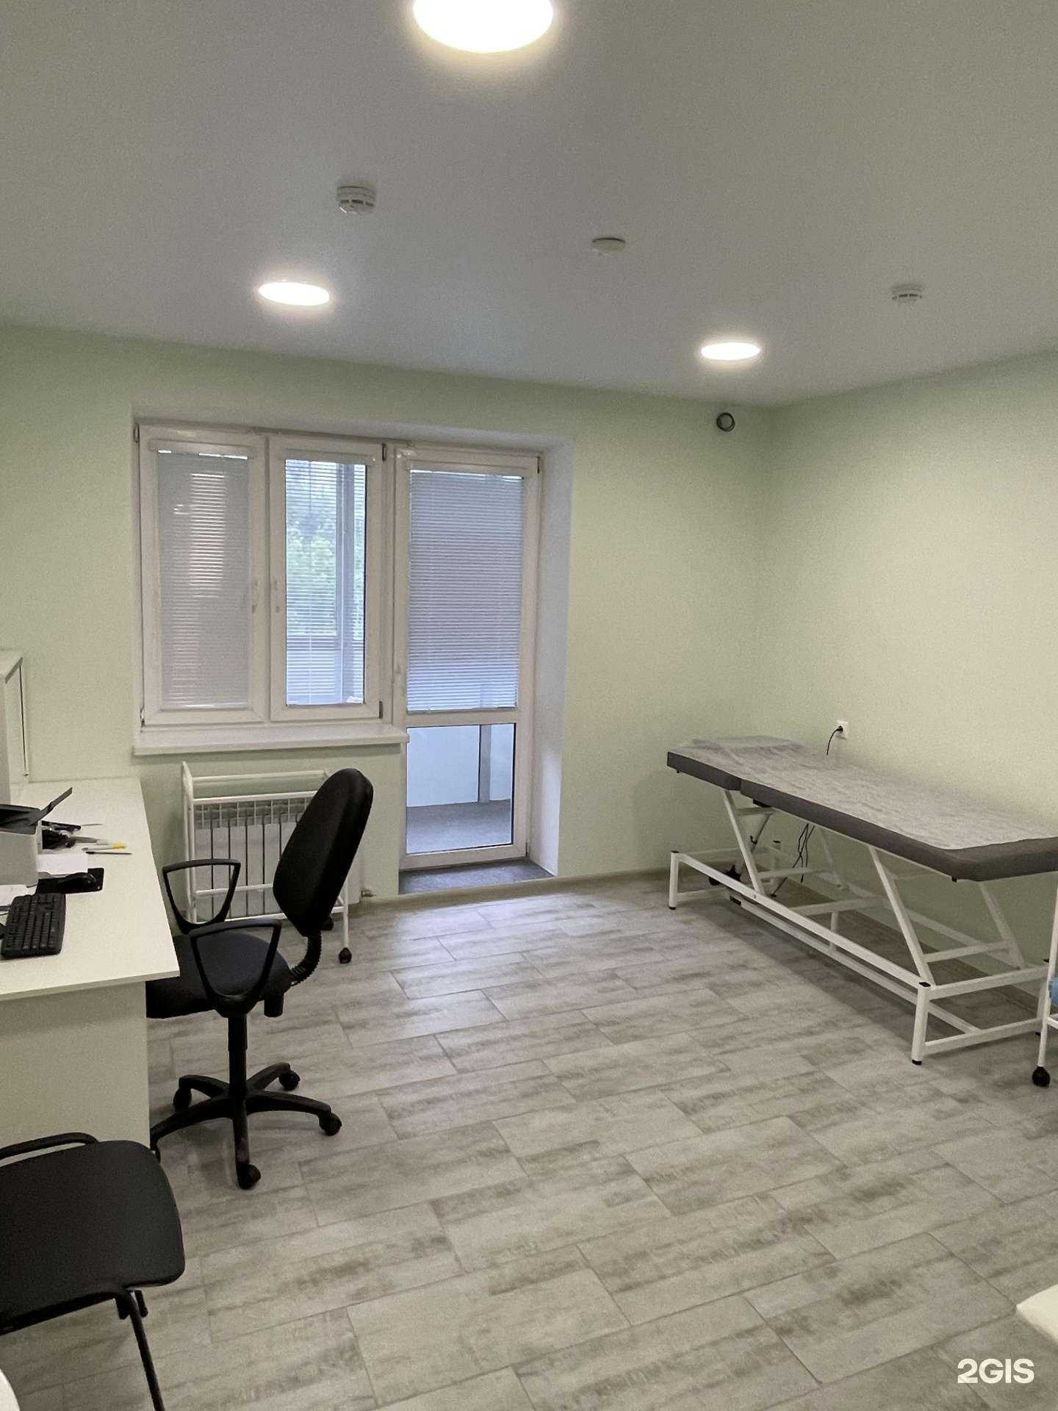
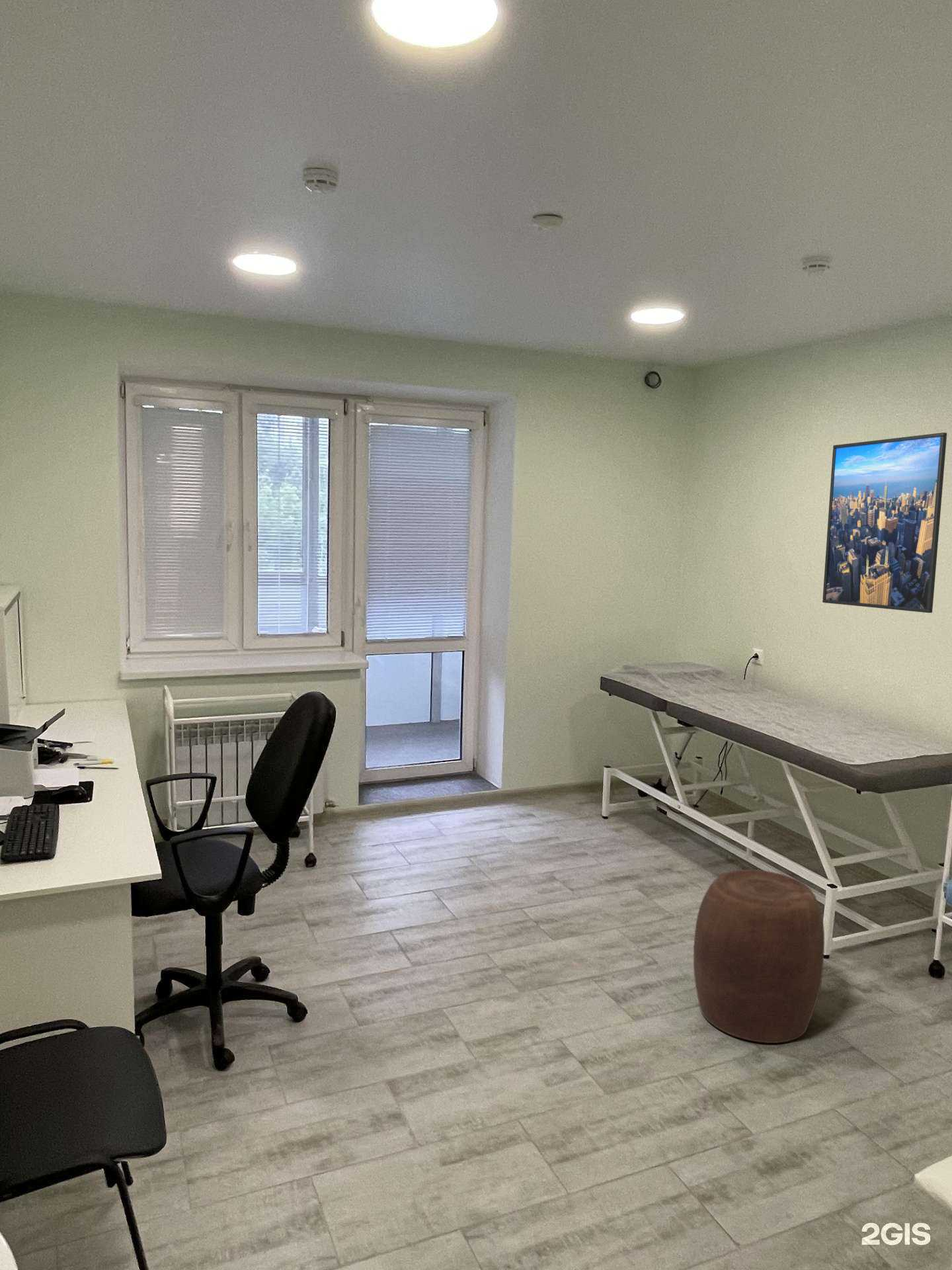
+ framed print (879, 524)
+ stool (757, 950)
